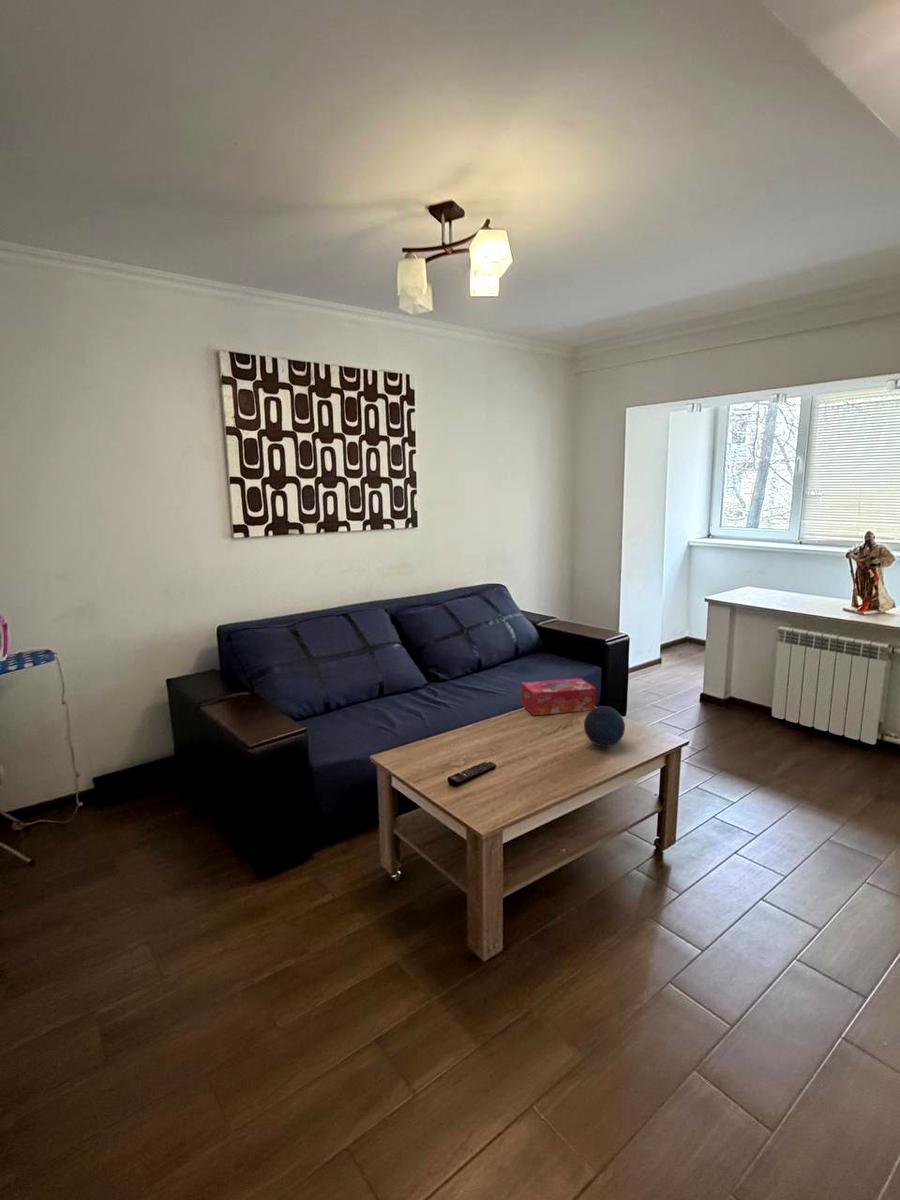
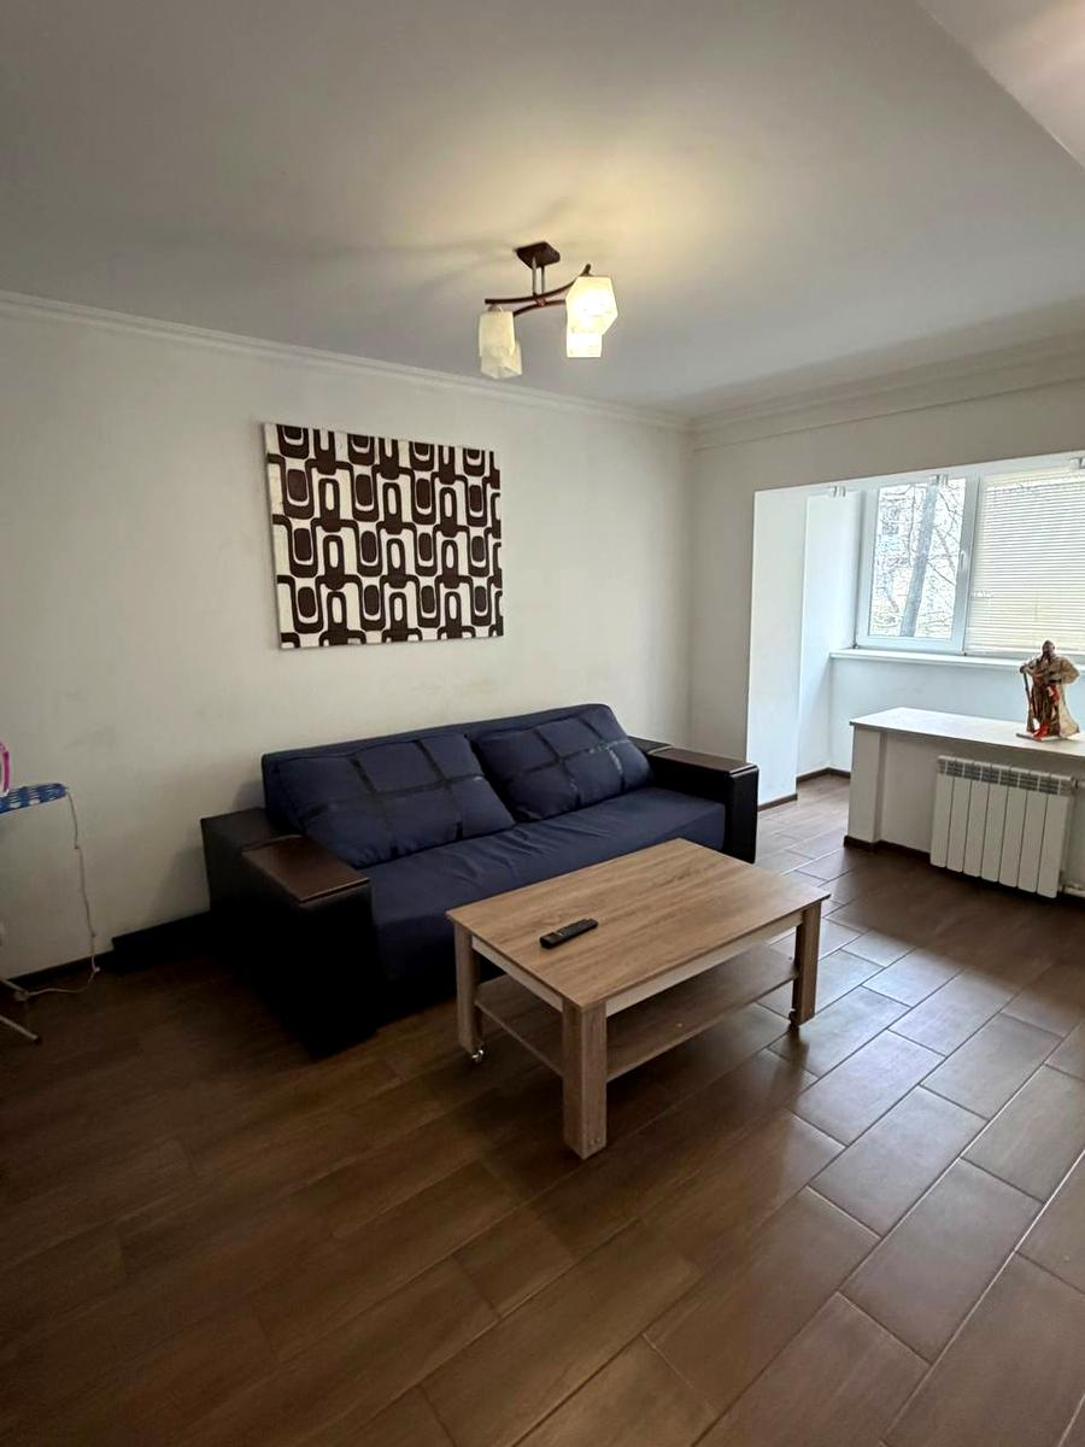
- tissue box (557, 696)
- decorative orb (604, 726)
